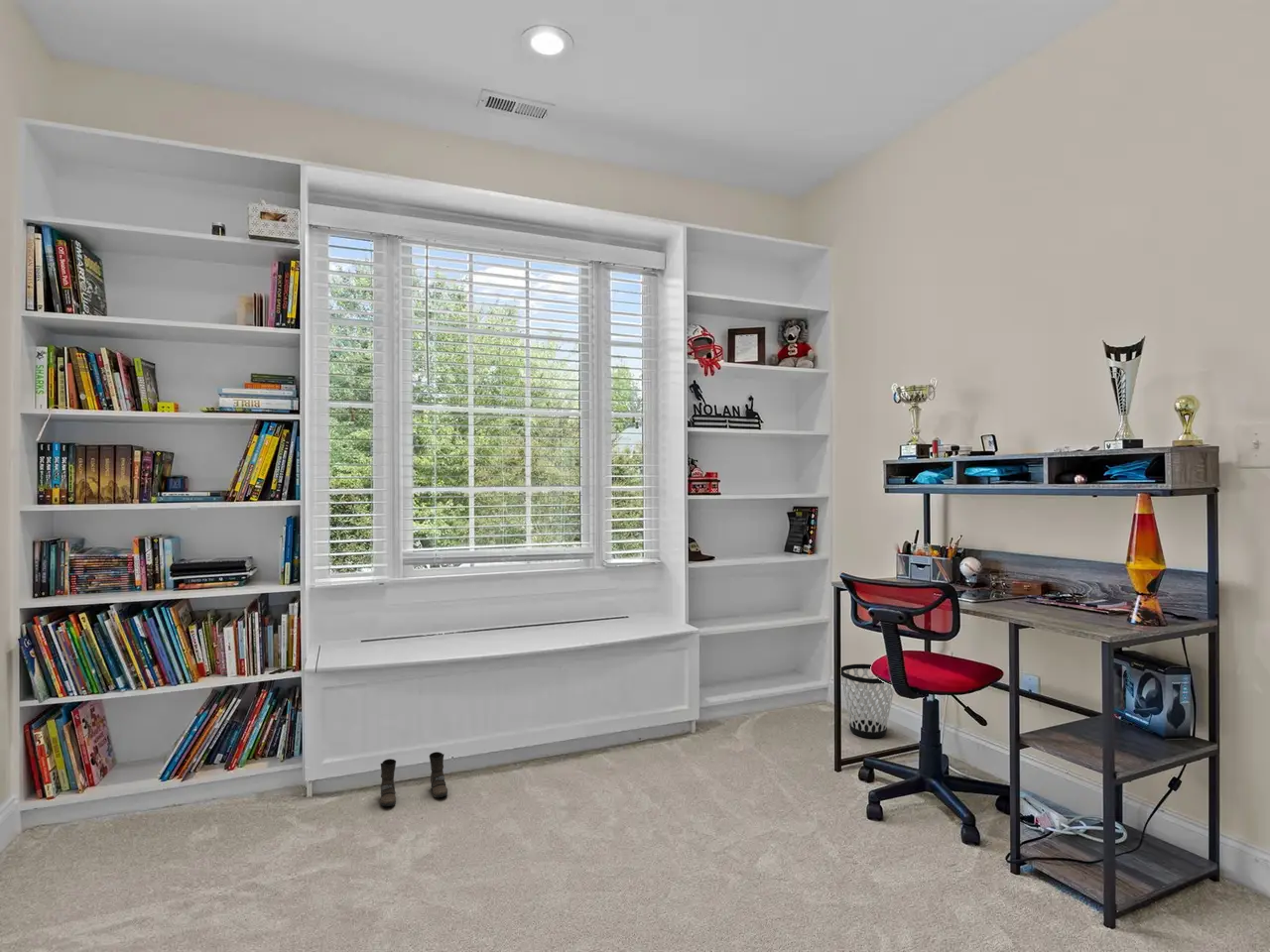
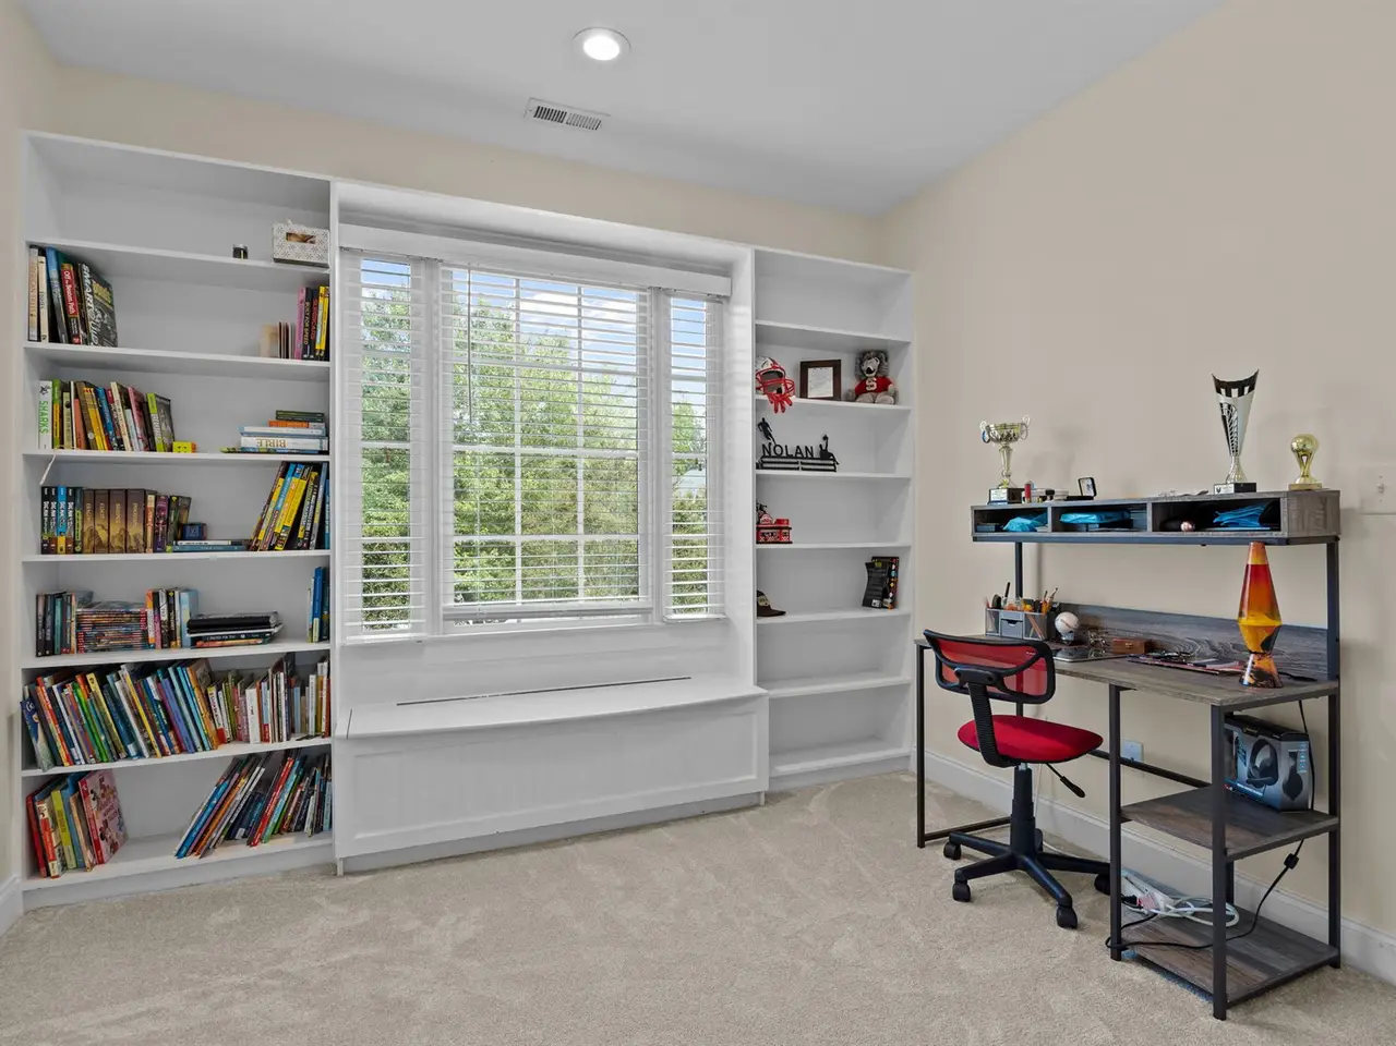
- boots (431, 778)
- wastebasket (866, 701)
